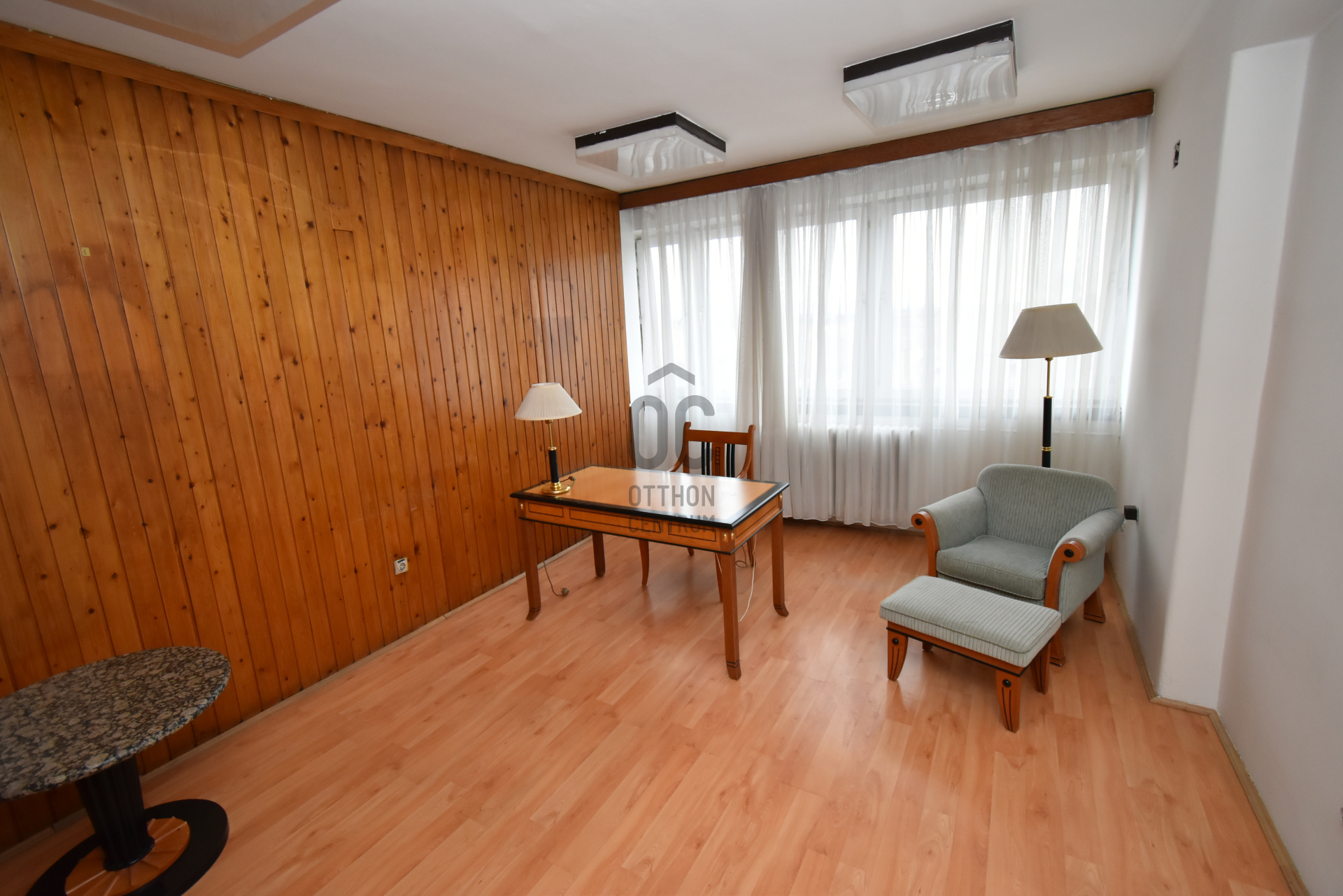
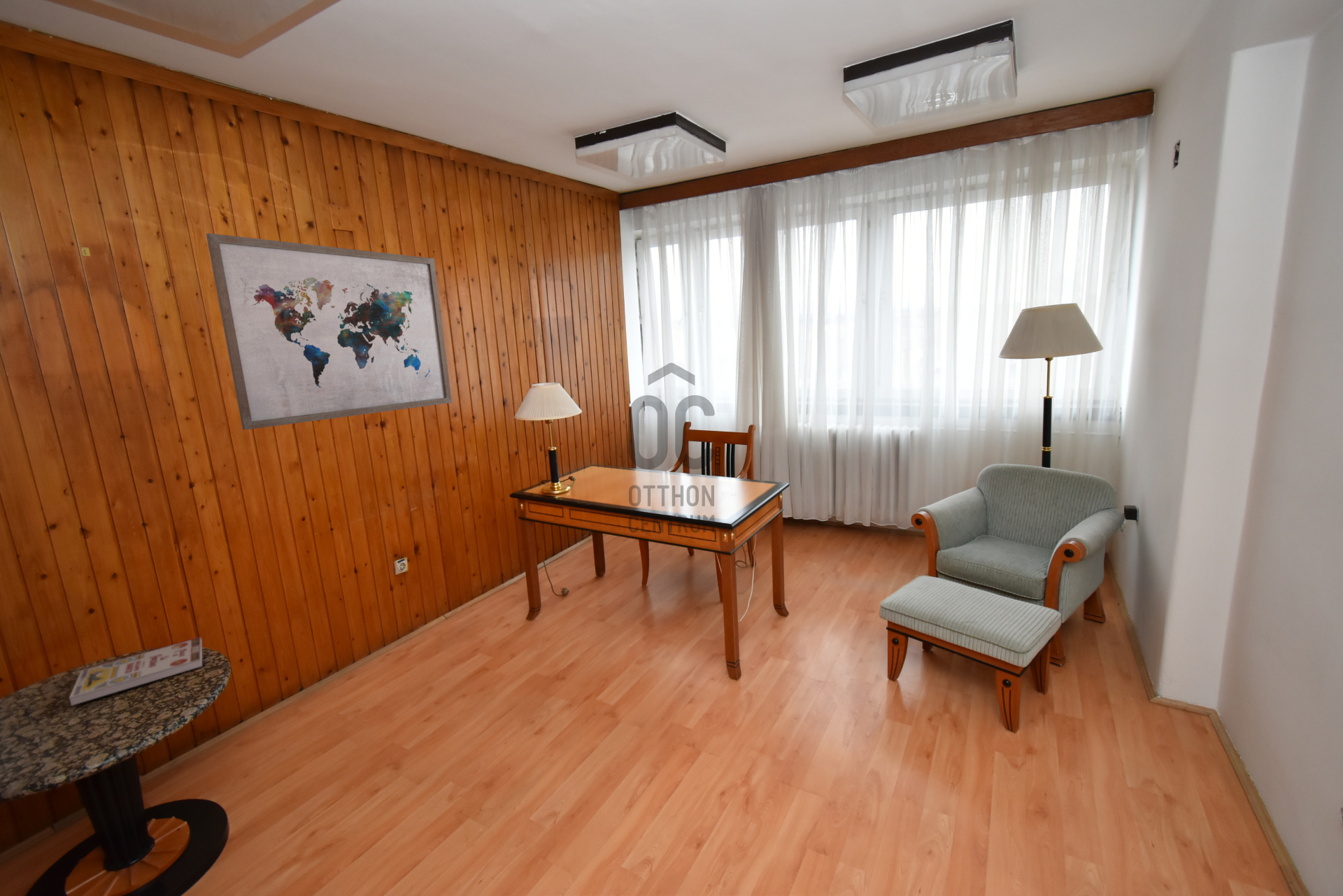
+ book (142, 667)
+ wall art (350, 333)
